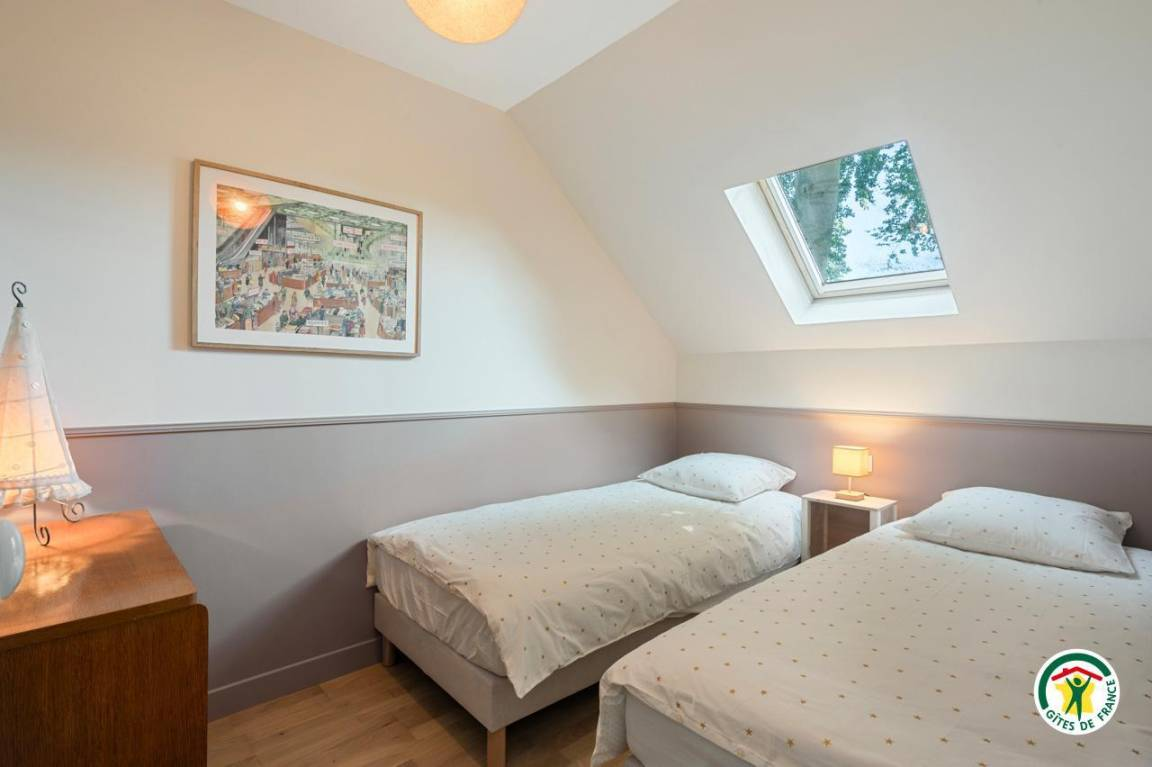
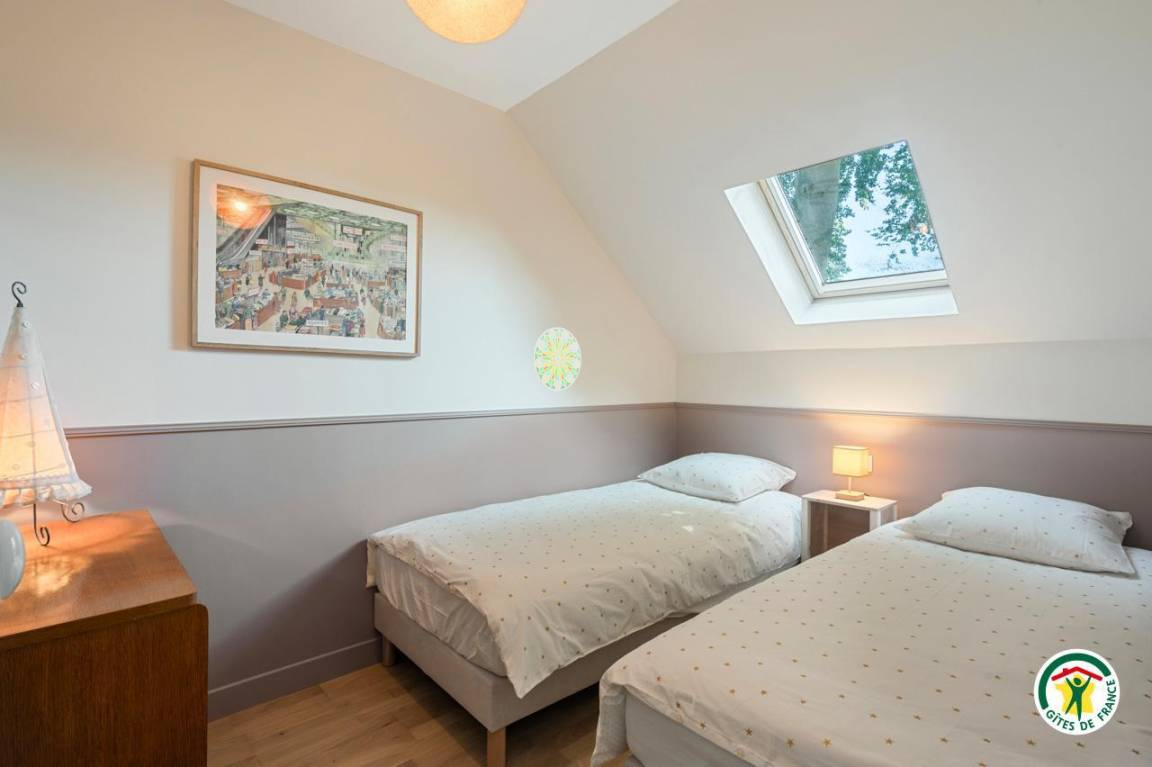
+ decorative plate (558, 359)
